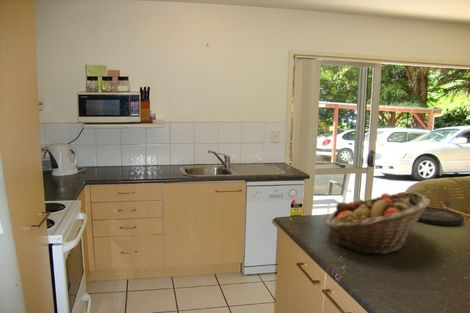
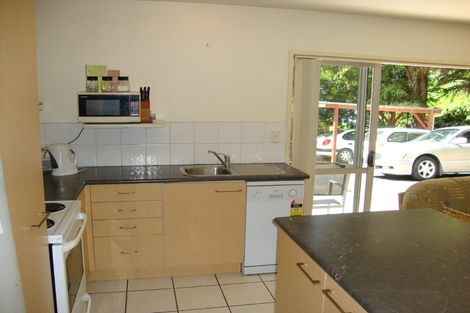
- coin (432, 215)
- fruit basket (374, 217)
